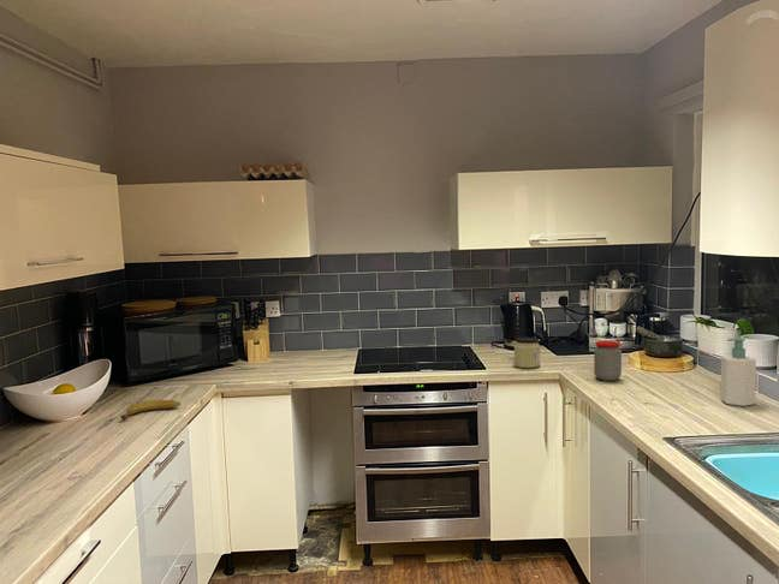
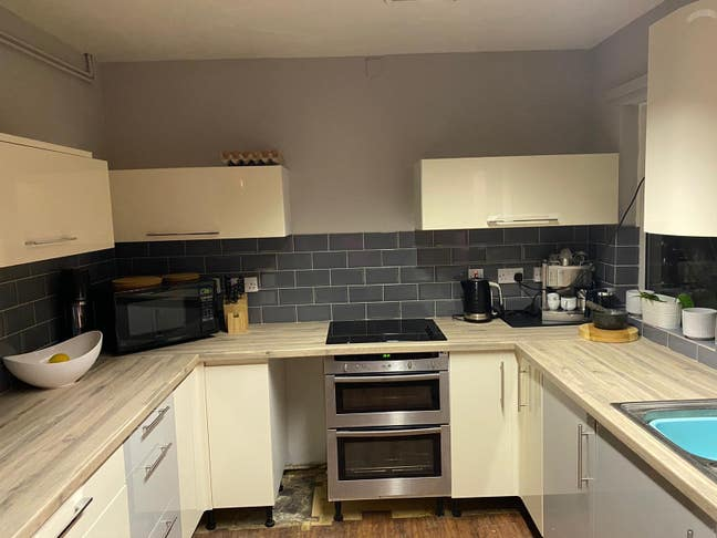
- soap bottle (738, 370)
- jar (527, 352)
- fruit (151, 407)
- jar (607, 359)
